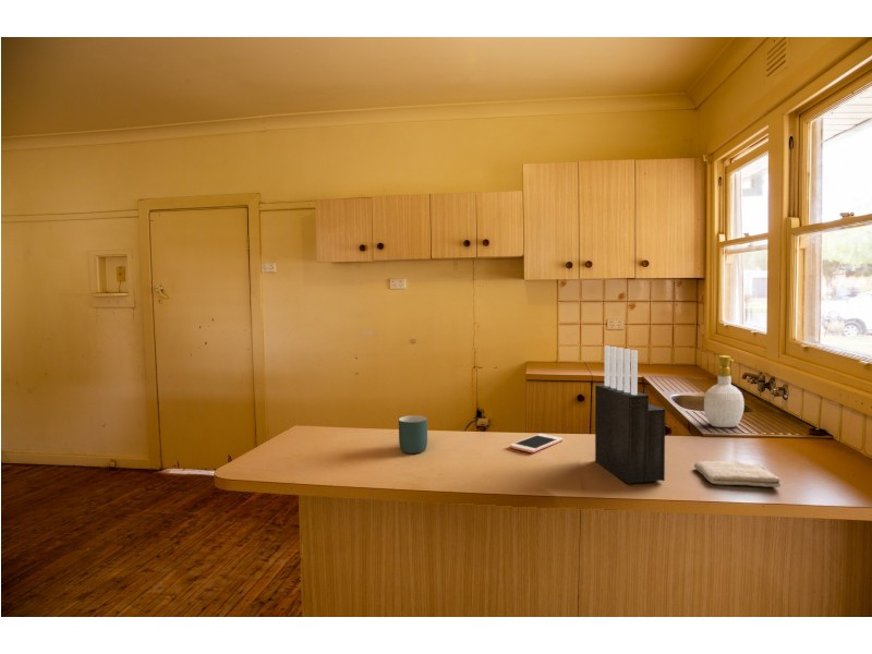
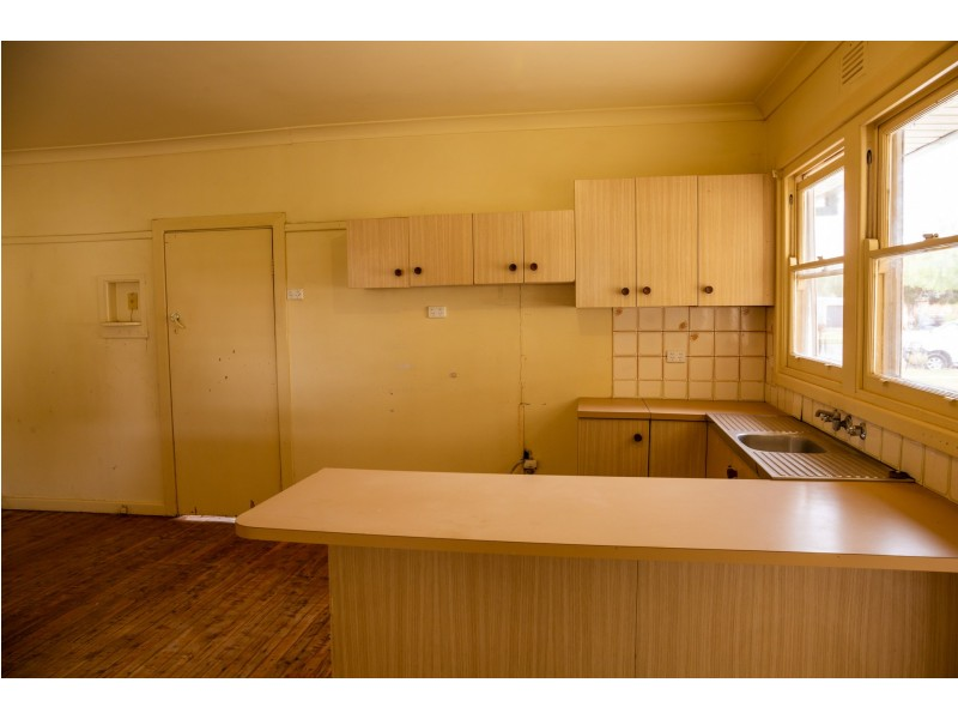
- cell phone (536, 443)
- knife block (631, 409)
- mug (413, 433)
- soap bottle (725, 391)
- washcloth (736, 473)
